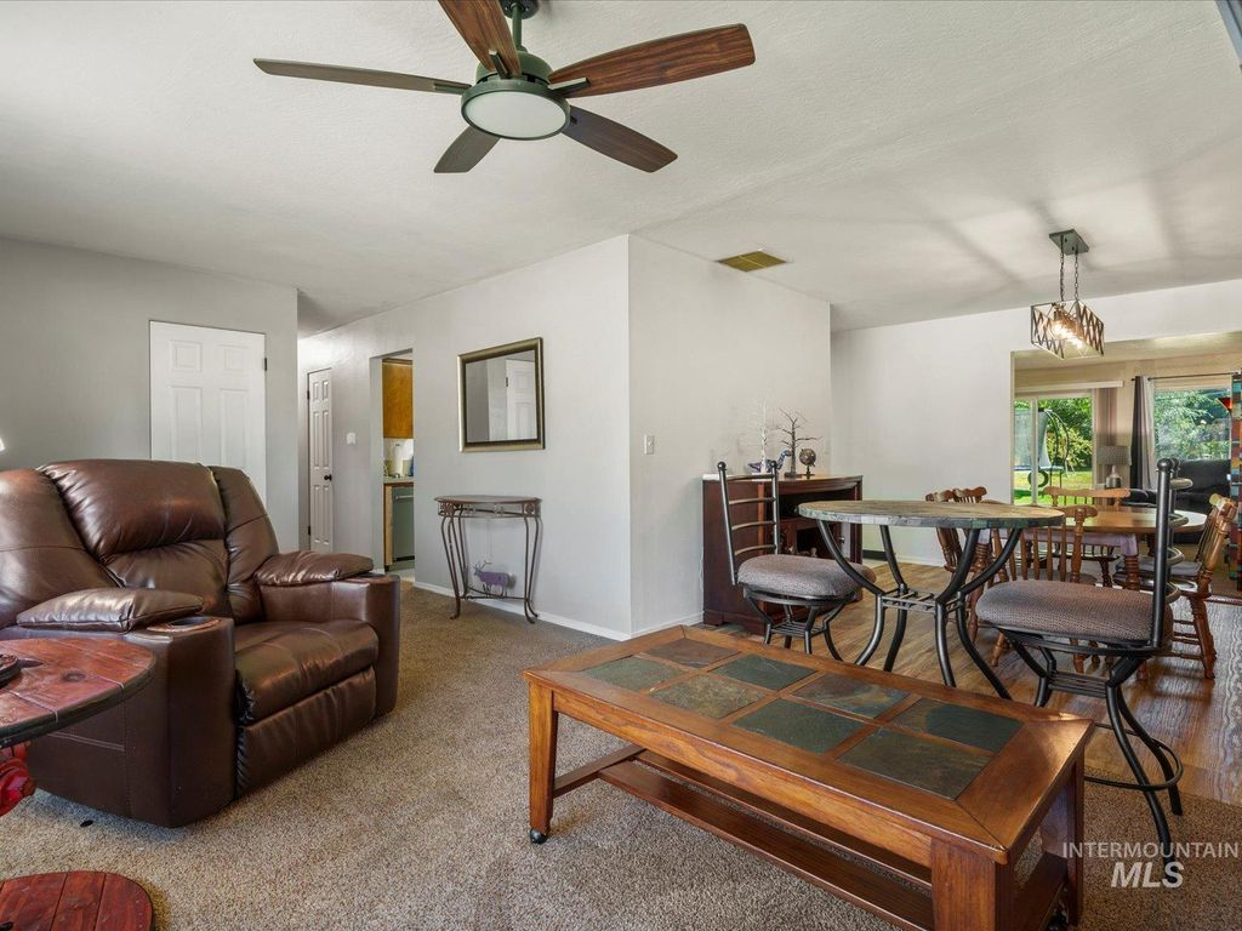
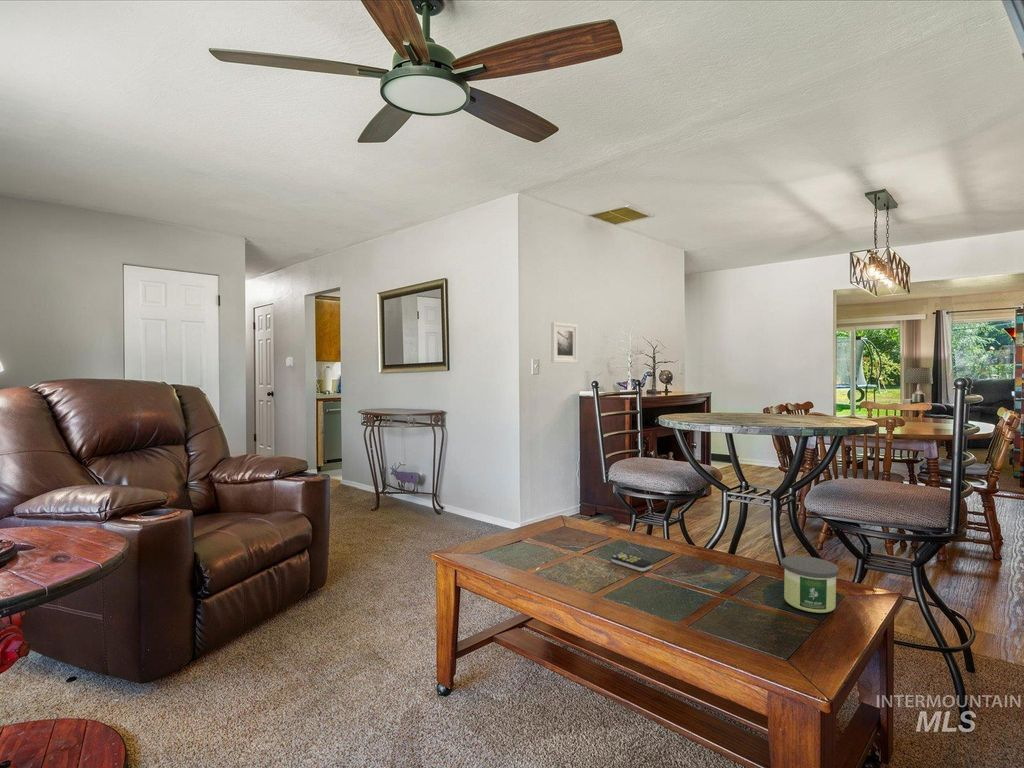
+ remote control (631, 561)
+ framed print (564, 343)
+ candle (809, 584)
